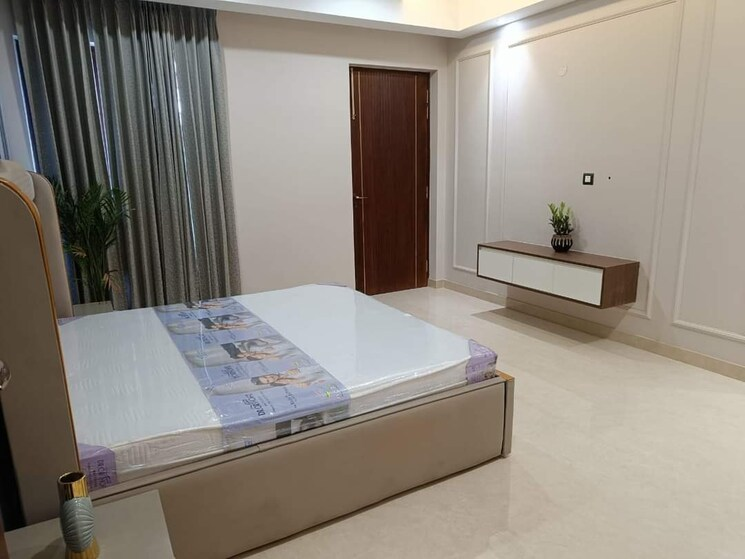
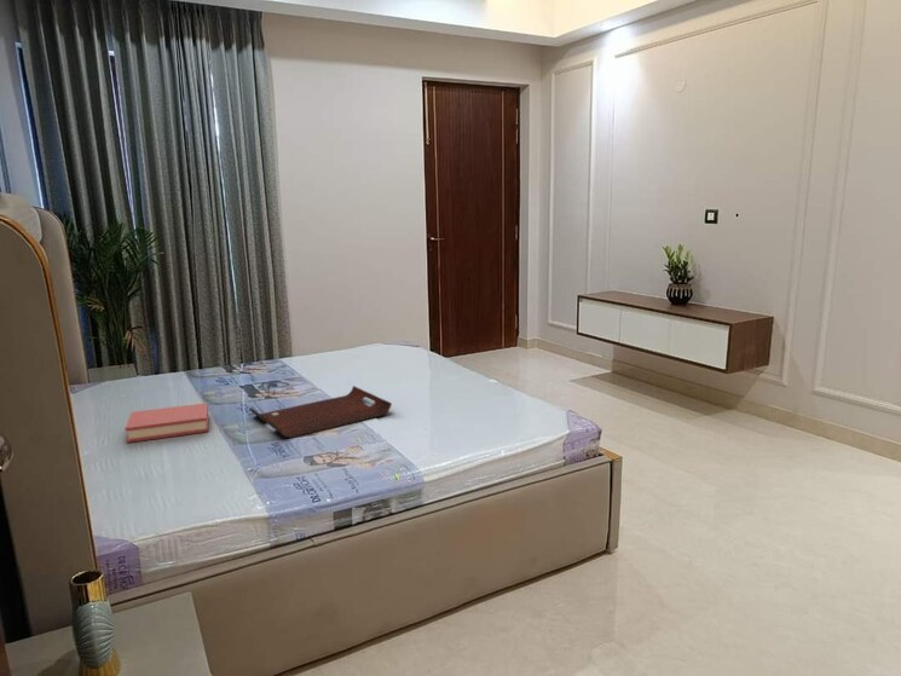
+ serving tray (320, 410)
+ hardback book (169, 421)
